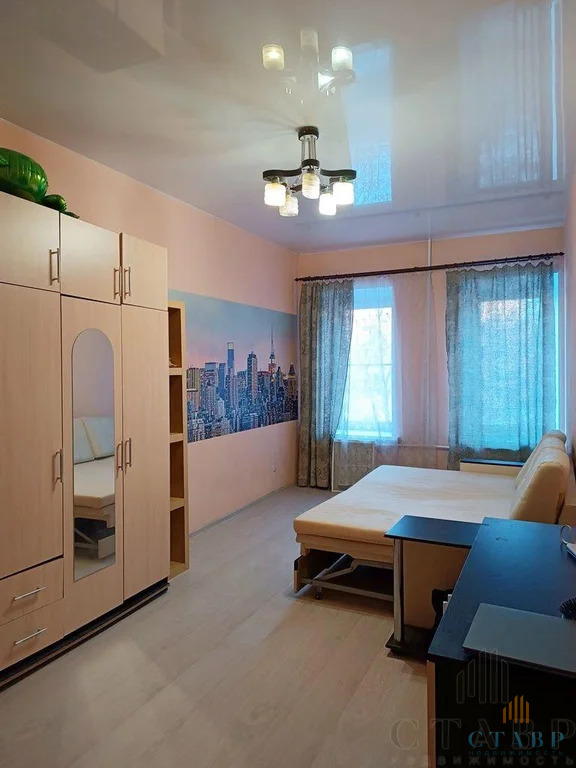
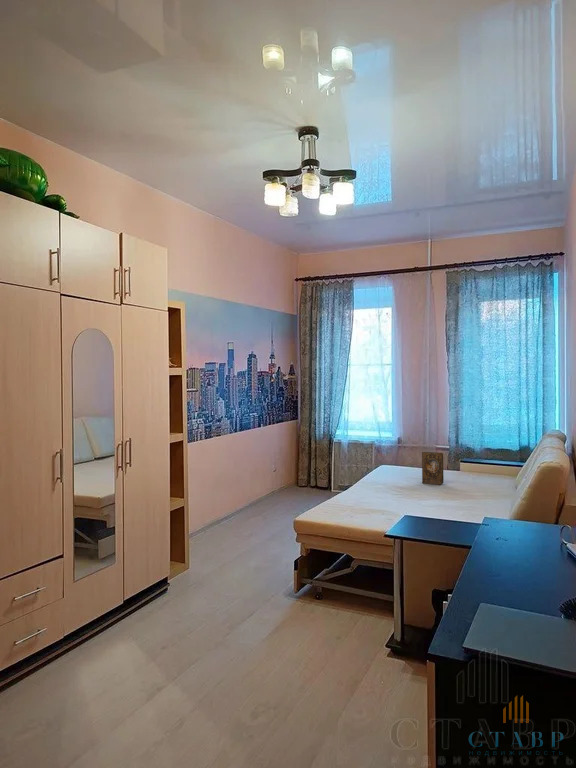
+ book (432, 468)
